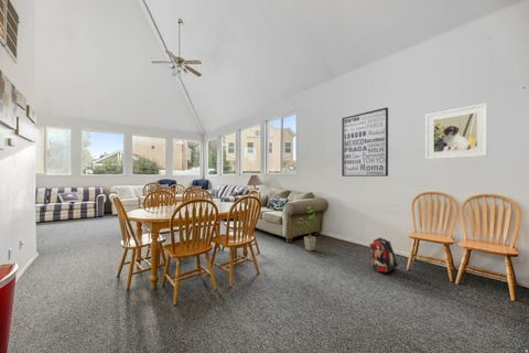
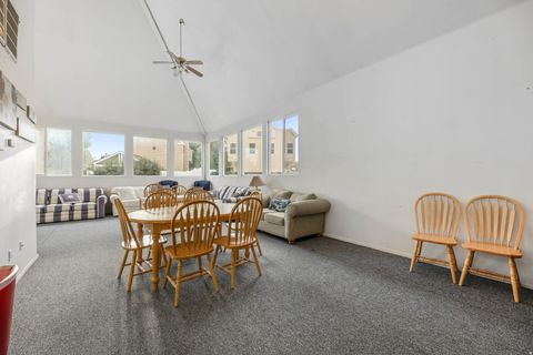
- backpack (384, 254)
- house plant (311, 227)
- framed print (454, 133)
- wall art (363, 145)
